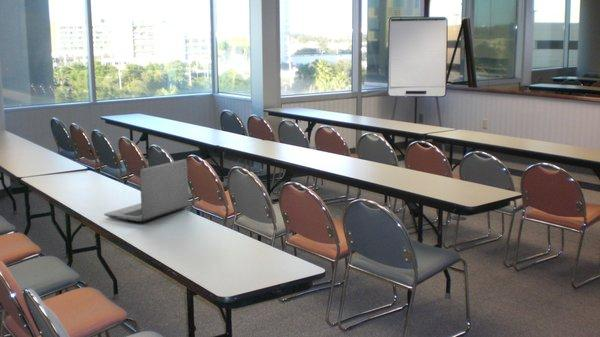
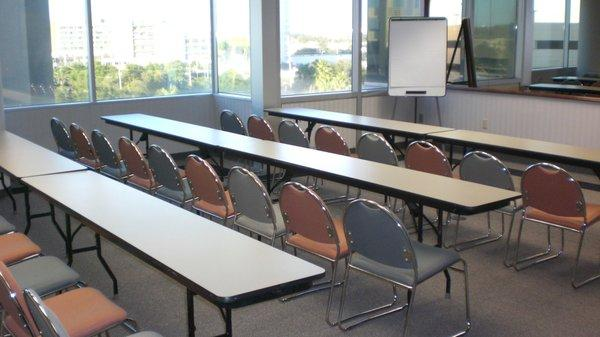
- laptop (146, 187)
